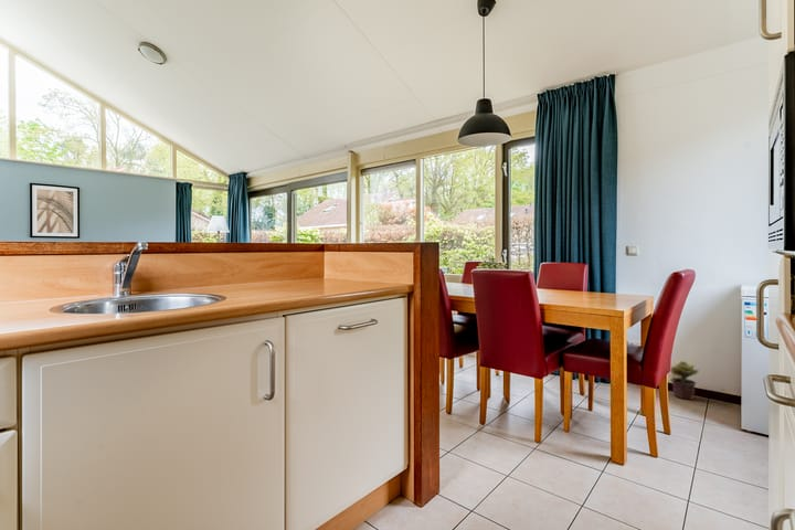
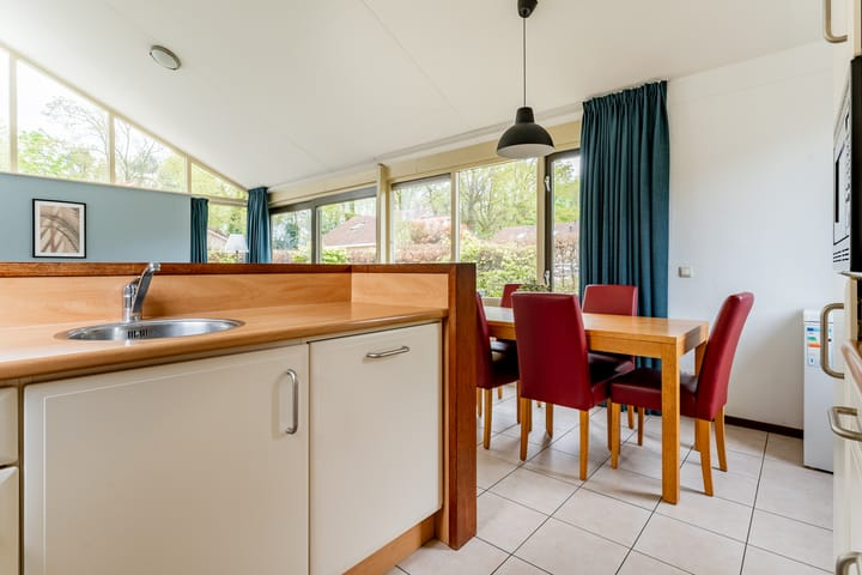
- potted plant (682, 378)
